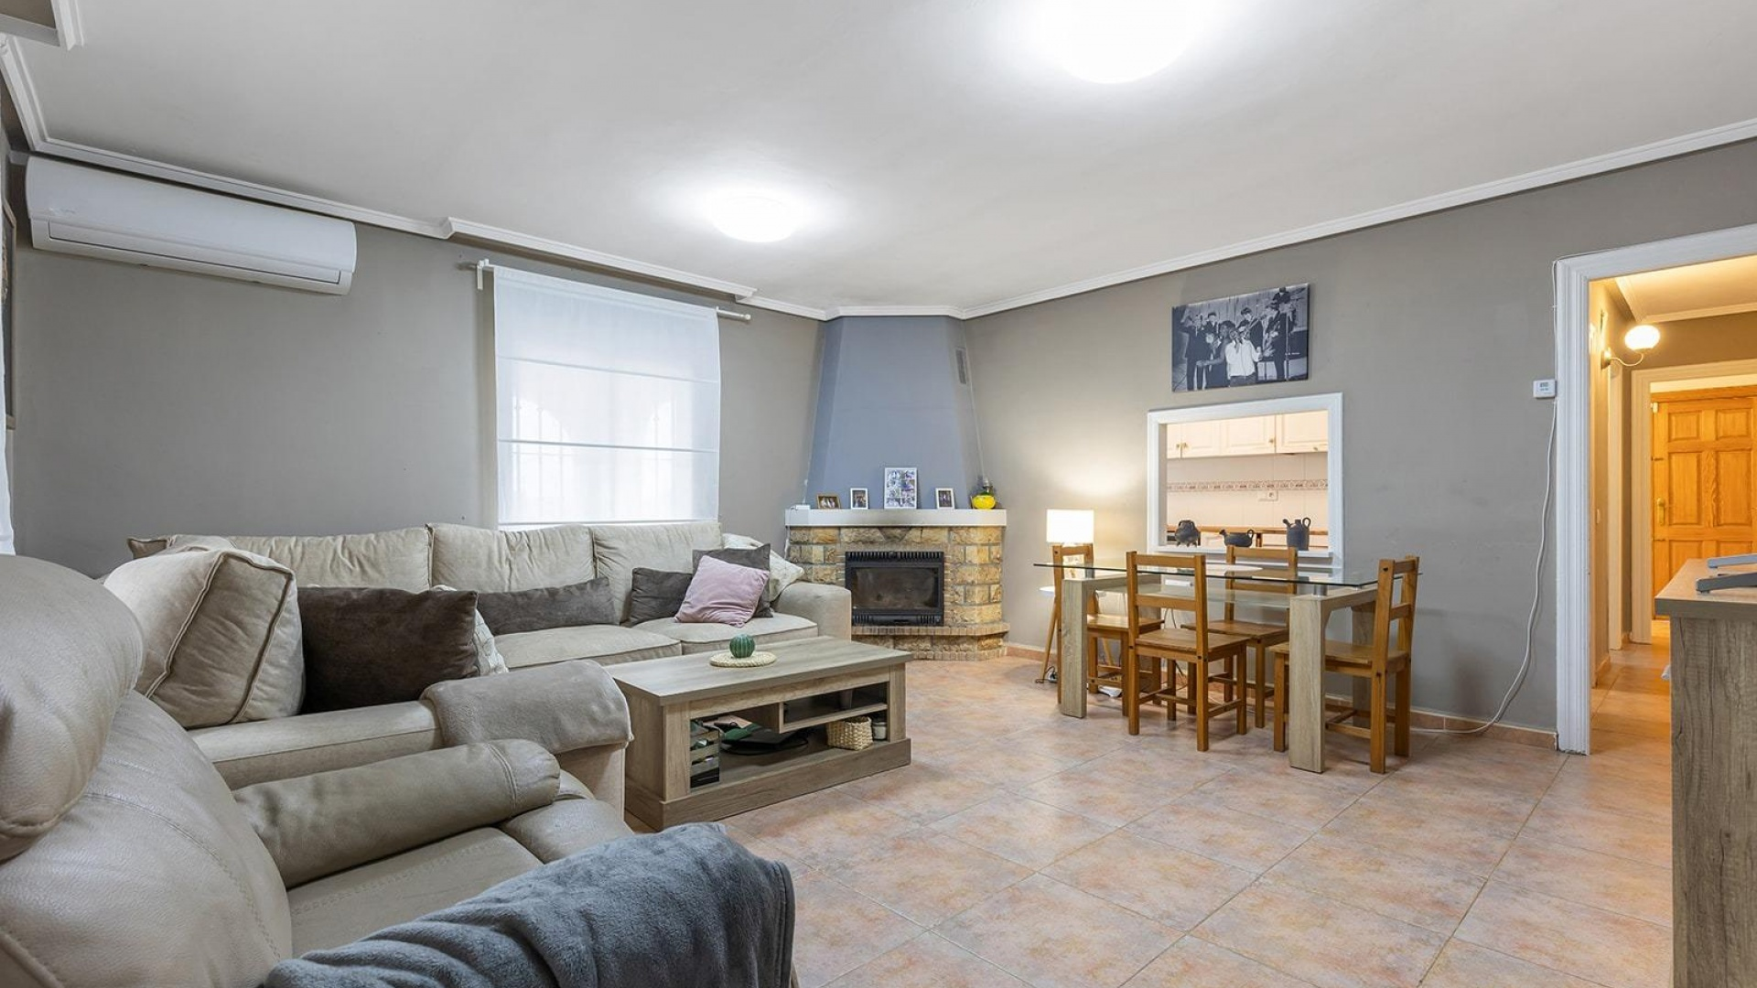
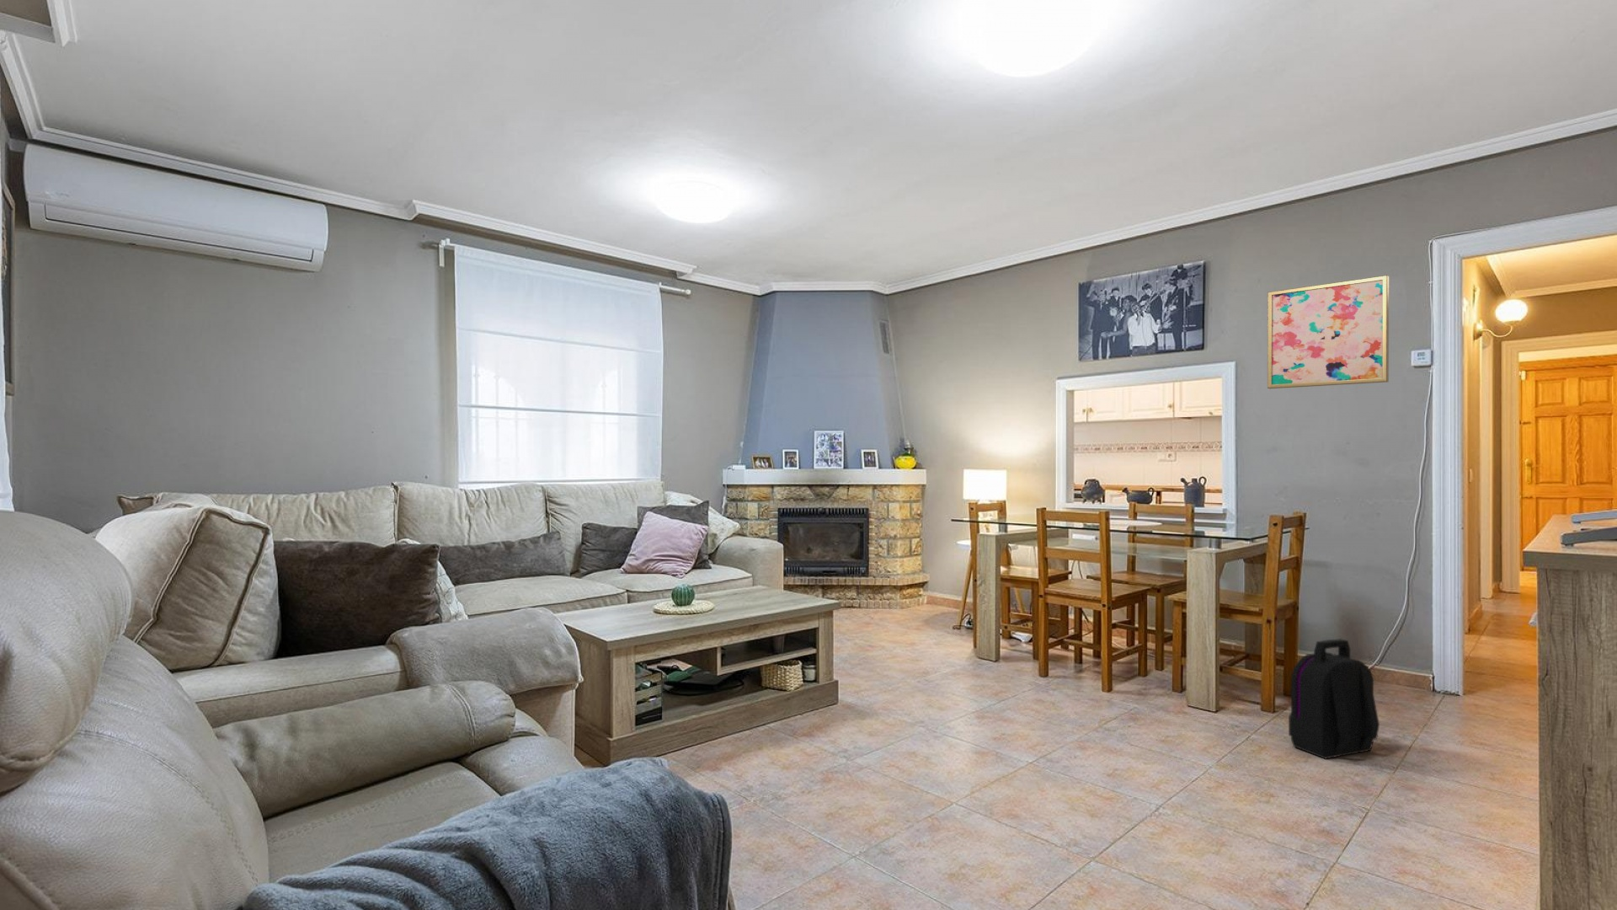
+ backpack (1334, 696)
+ wall art (1325, 334)
